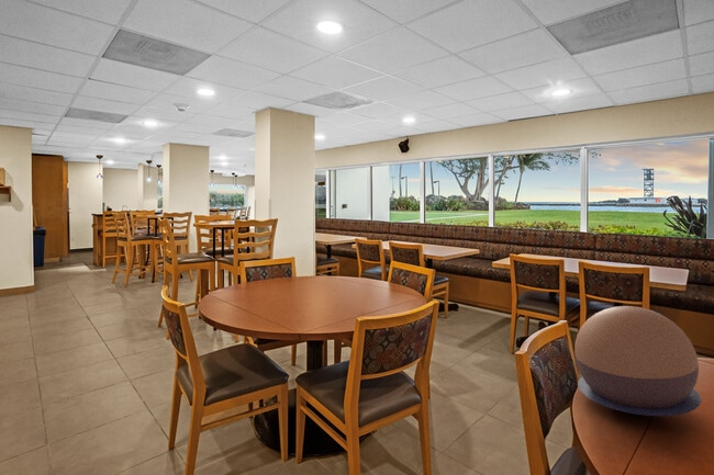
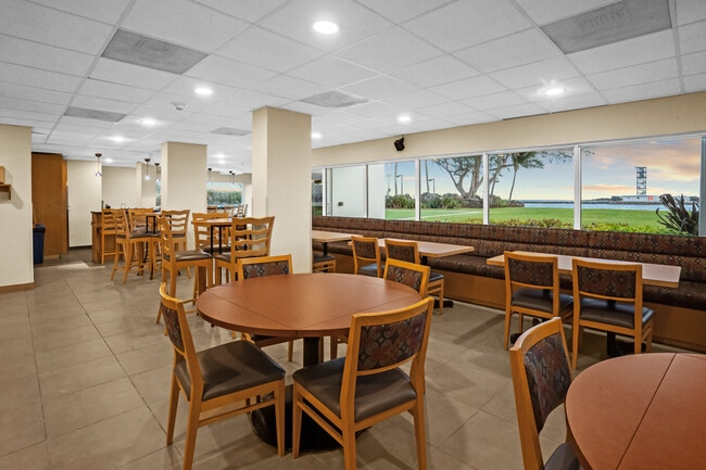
- decorative bowl (633, 357)
